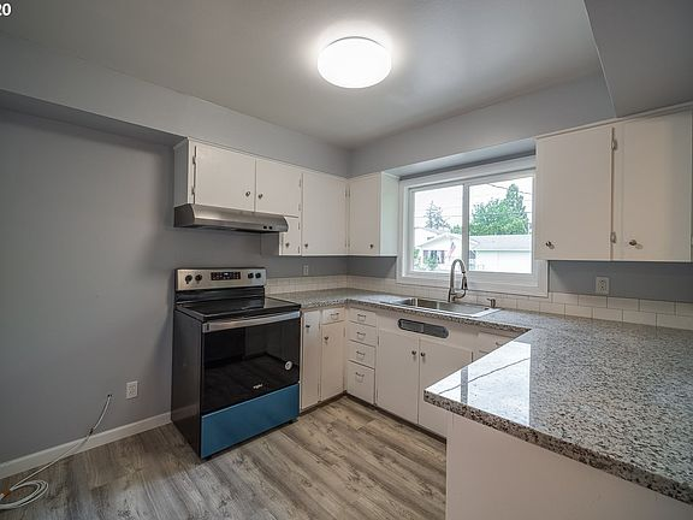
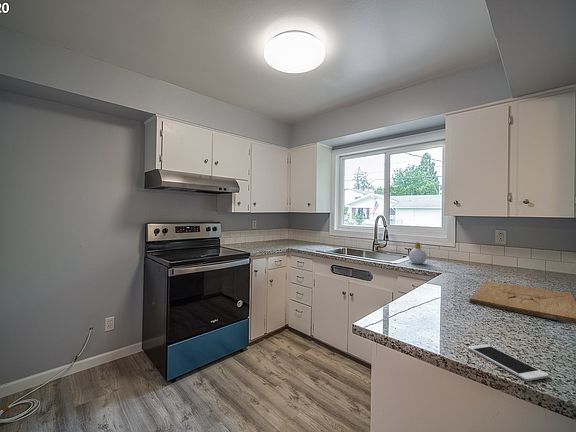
+ cell phone (504, 360)
+ cutting board (523, 297)
+ soap bottle (417, 252)
